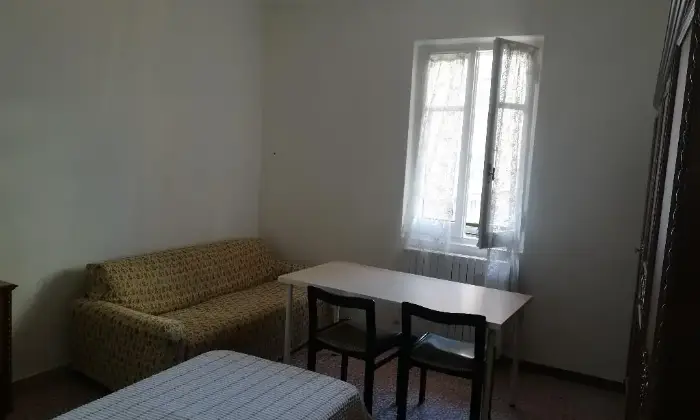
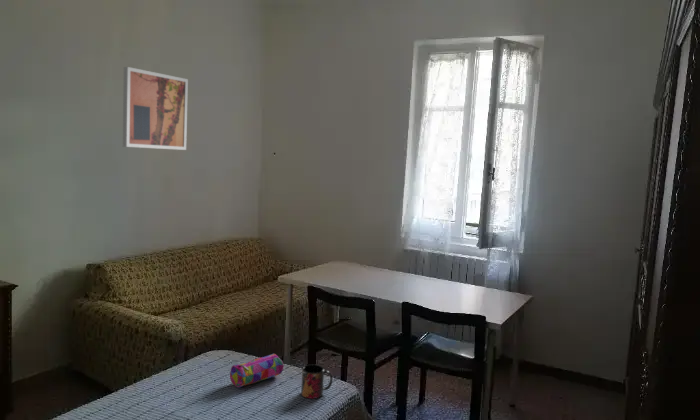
+ mug (317, 380)
+ pencil case (256, 369)
+ wall art (157, 111)
